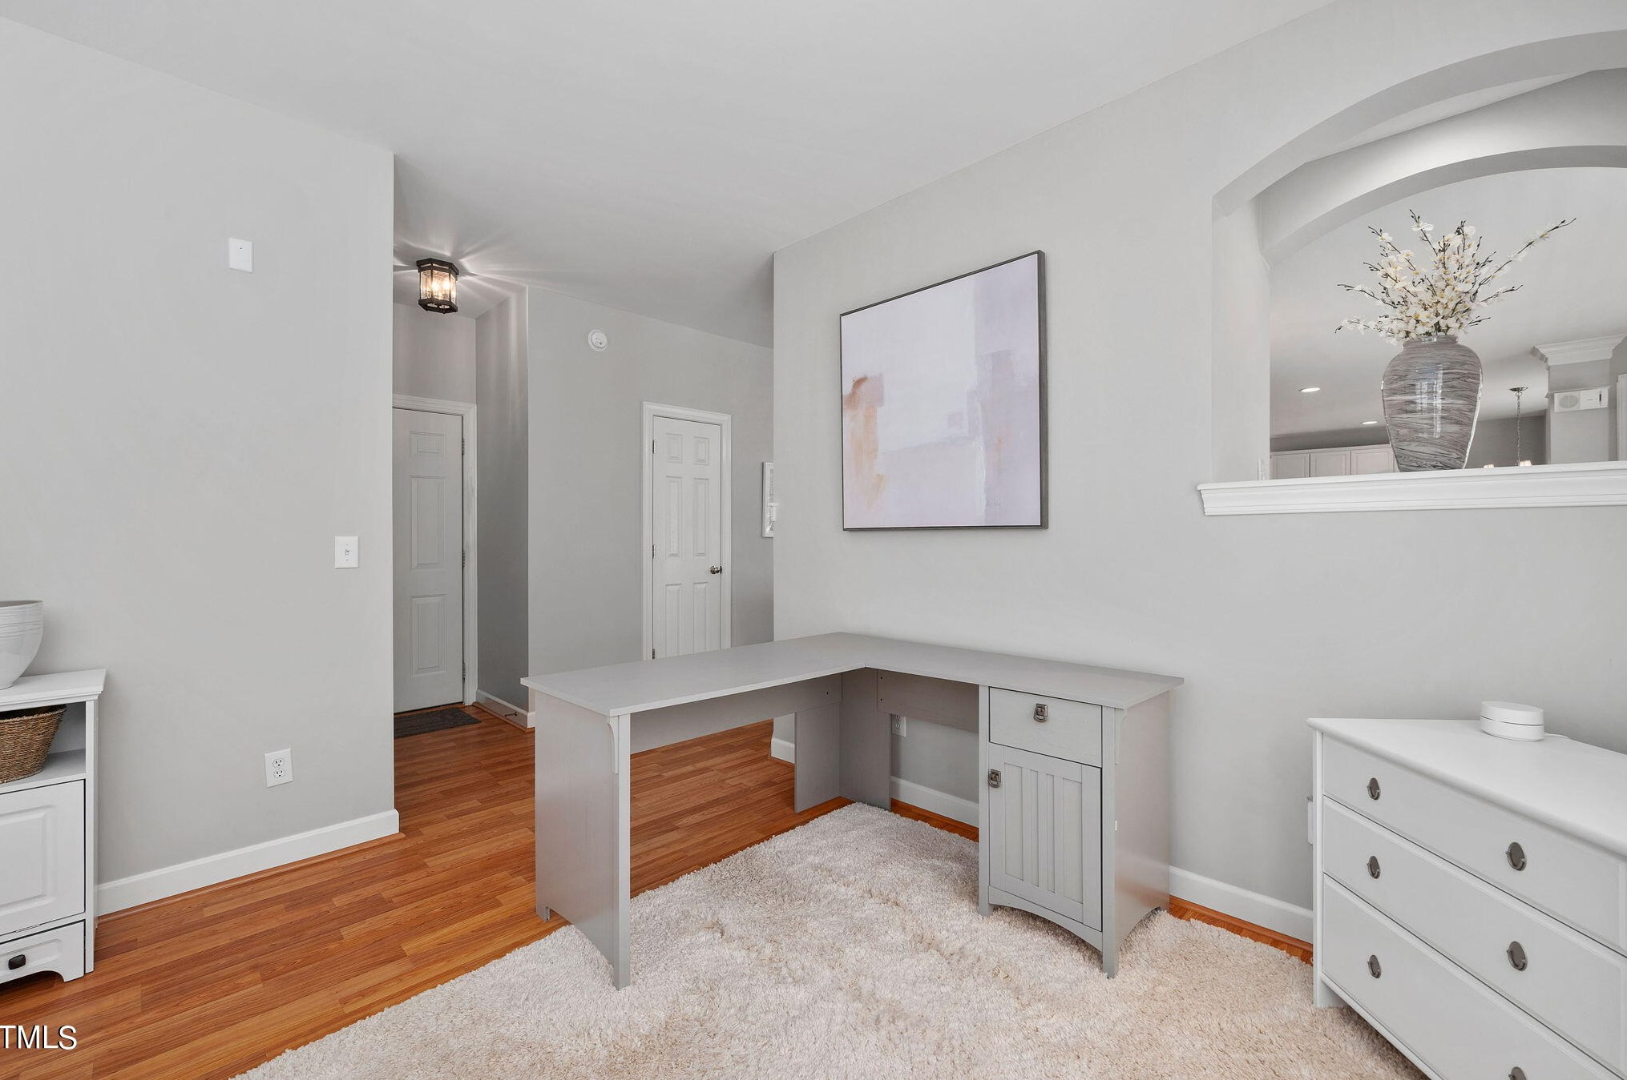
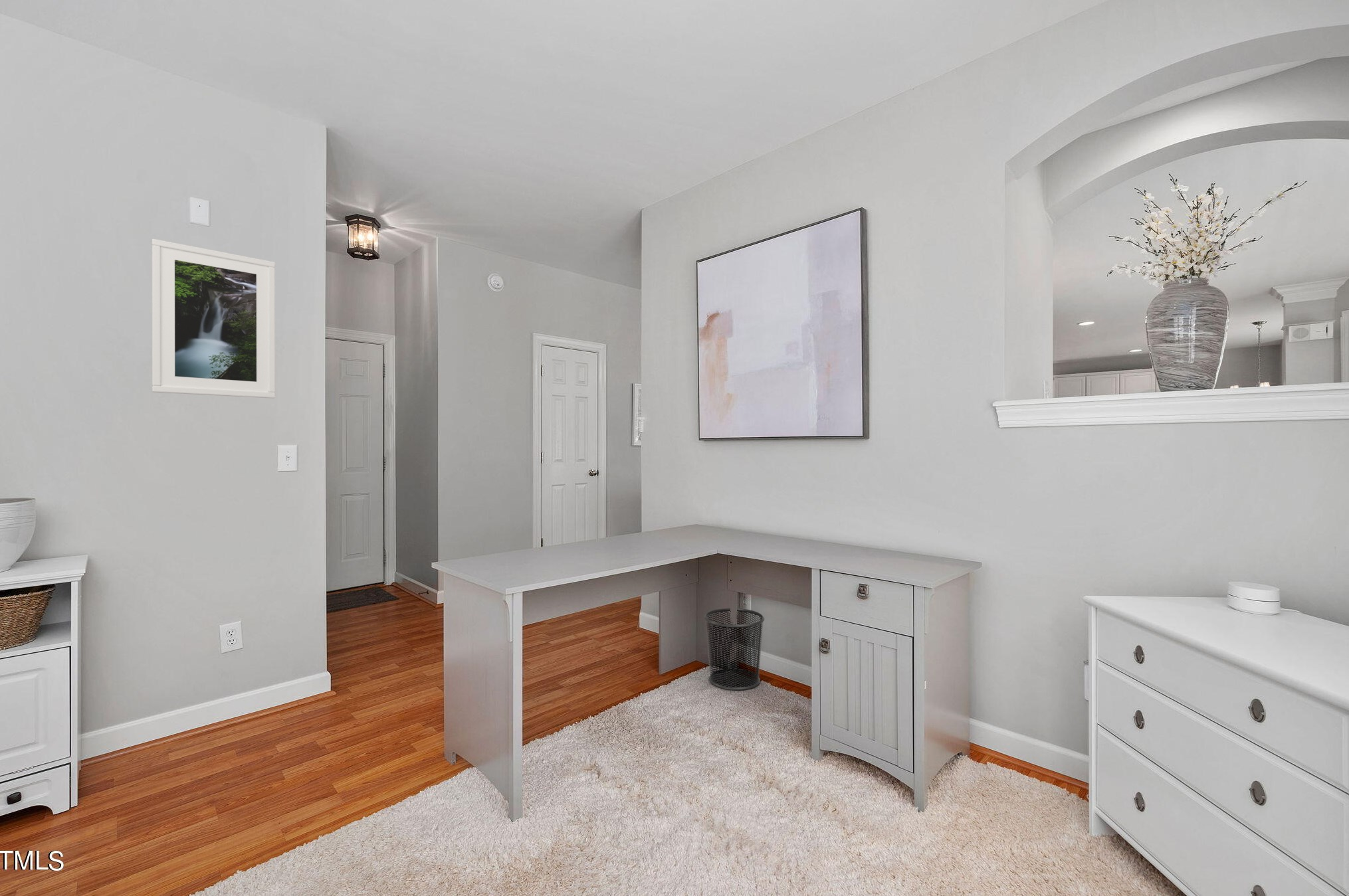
+ waste bin (734, 648)
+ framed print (217, 323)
